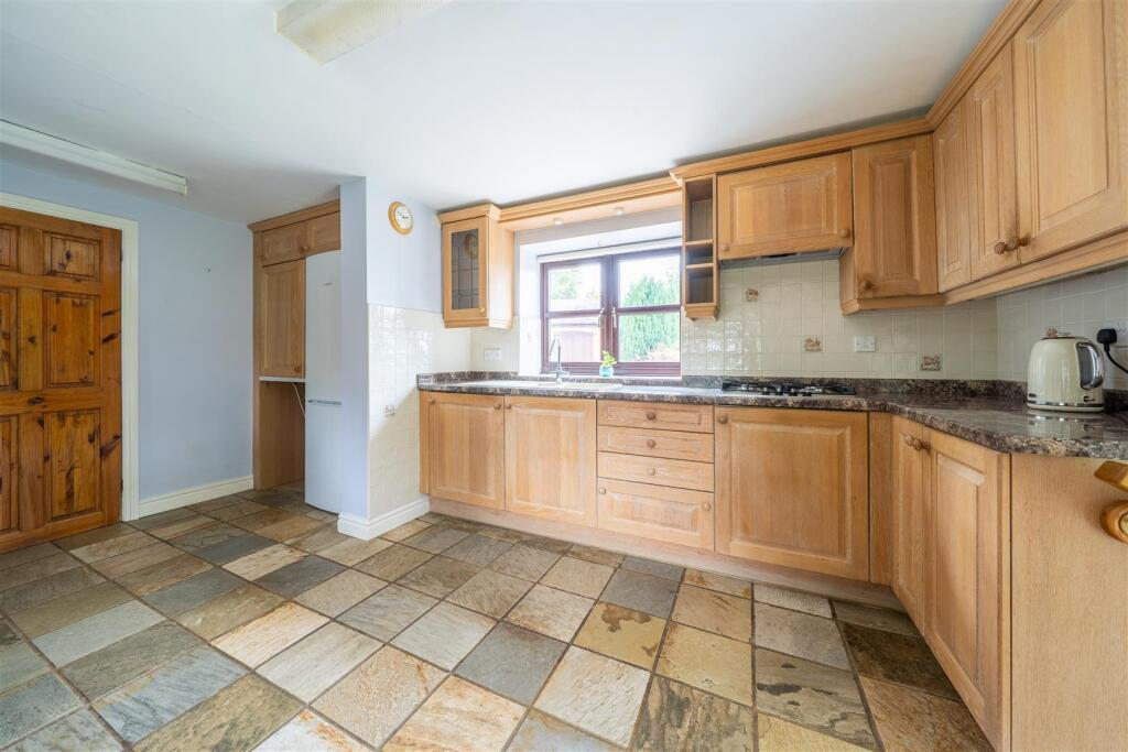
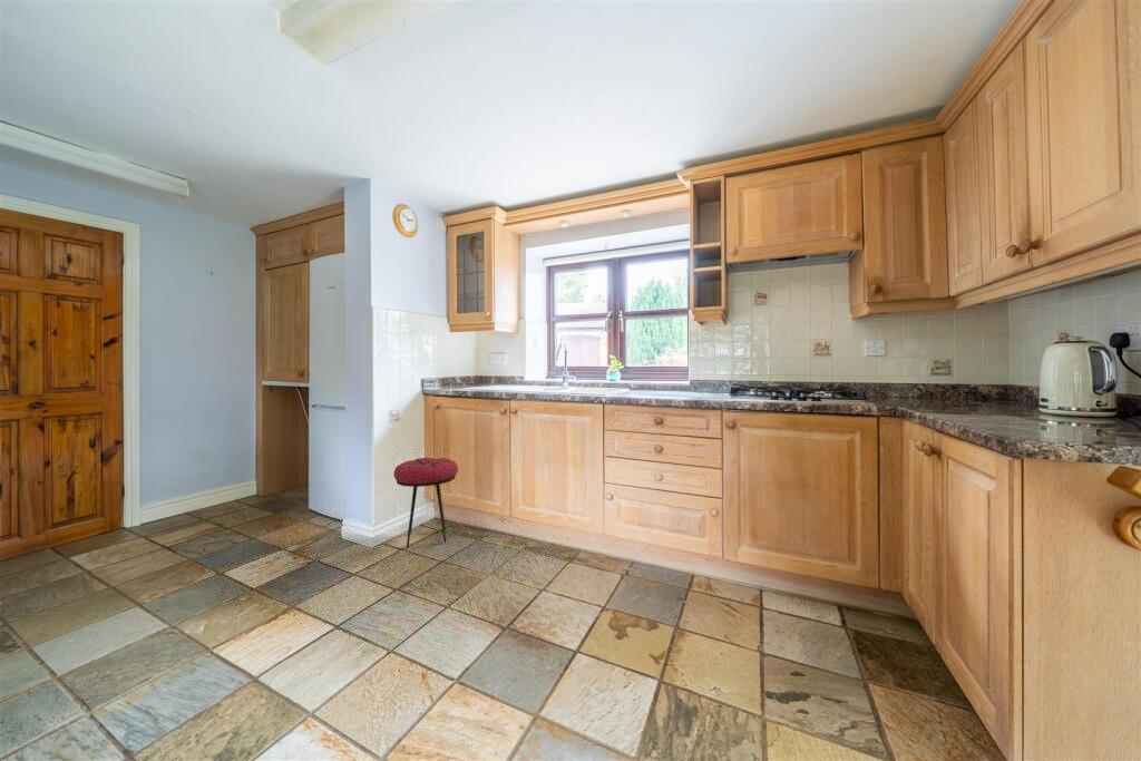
+ stool (437, 496)
